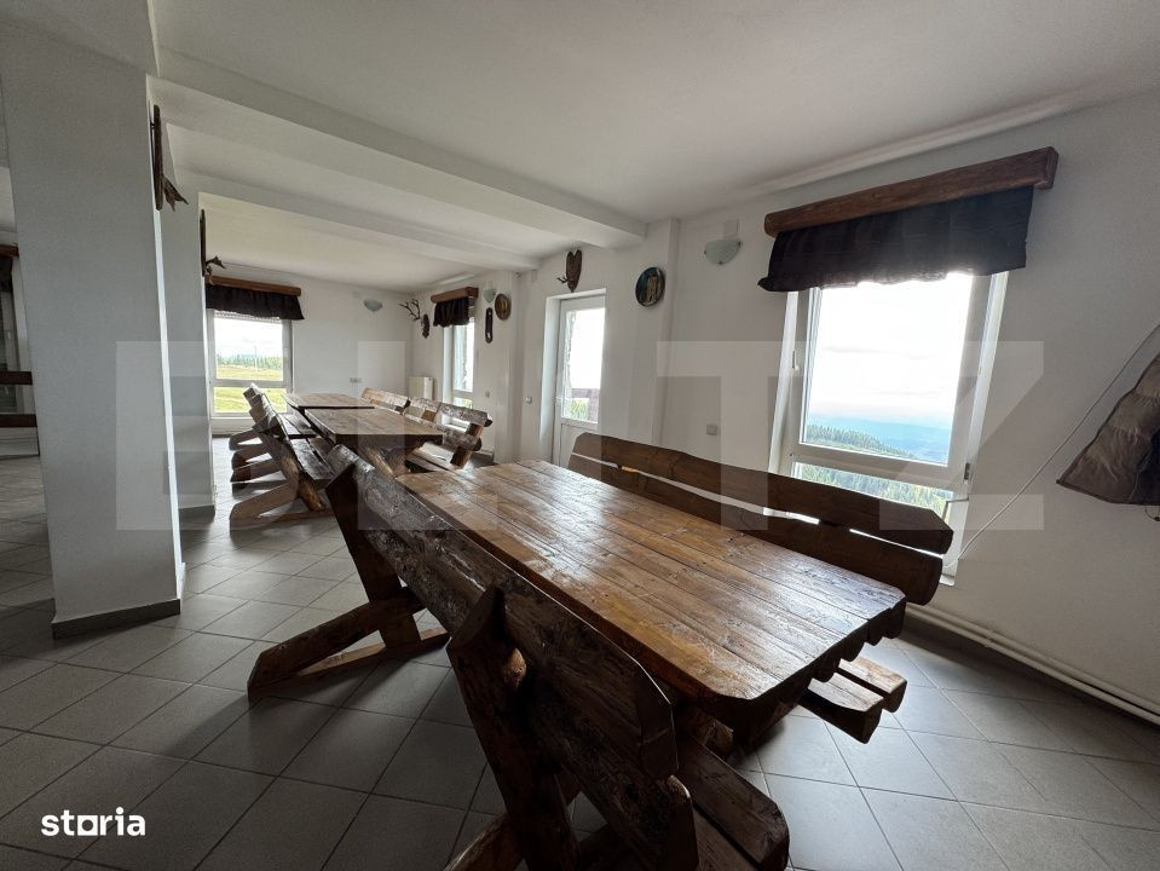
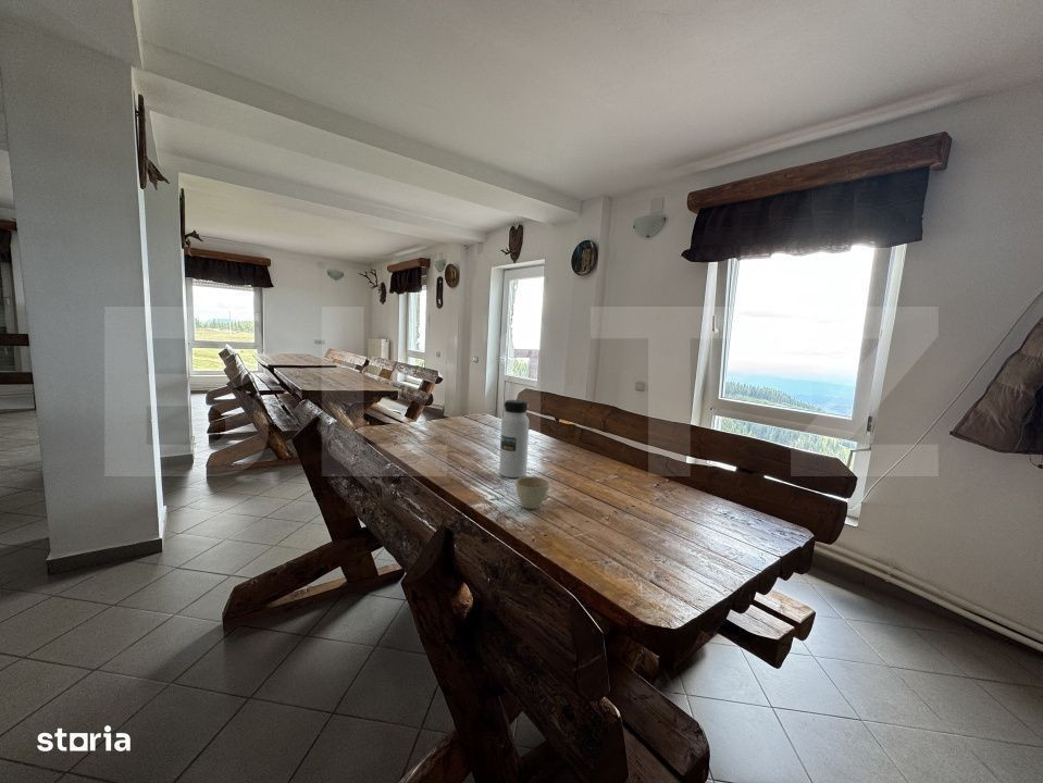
+ water bottle (514, 437)
+ flower pot (532, 493)
